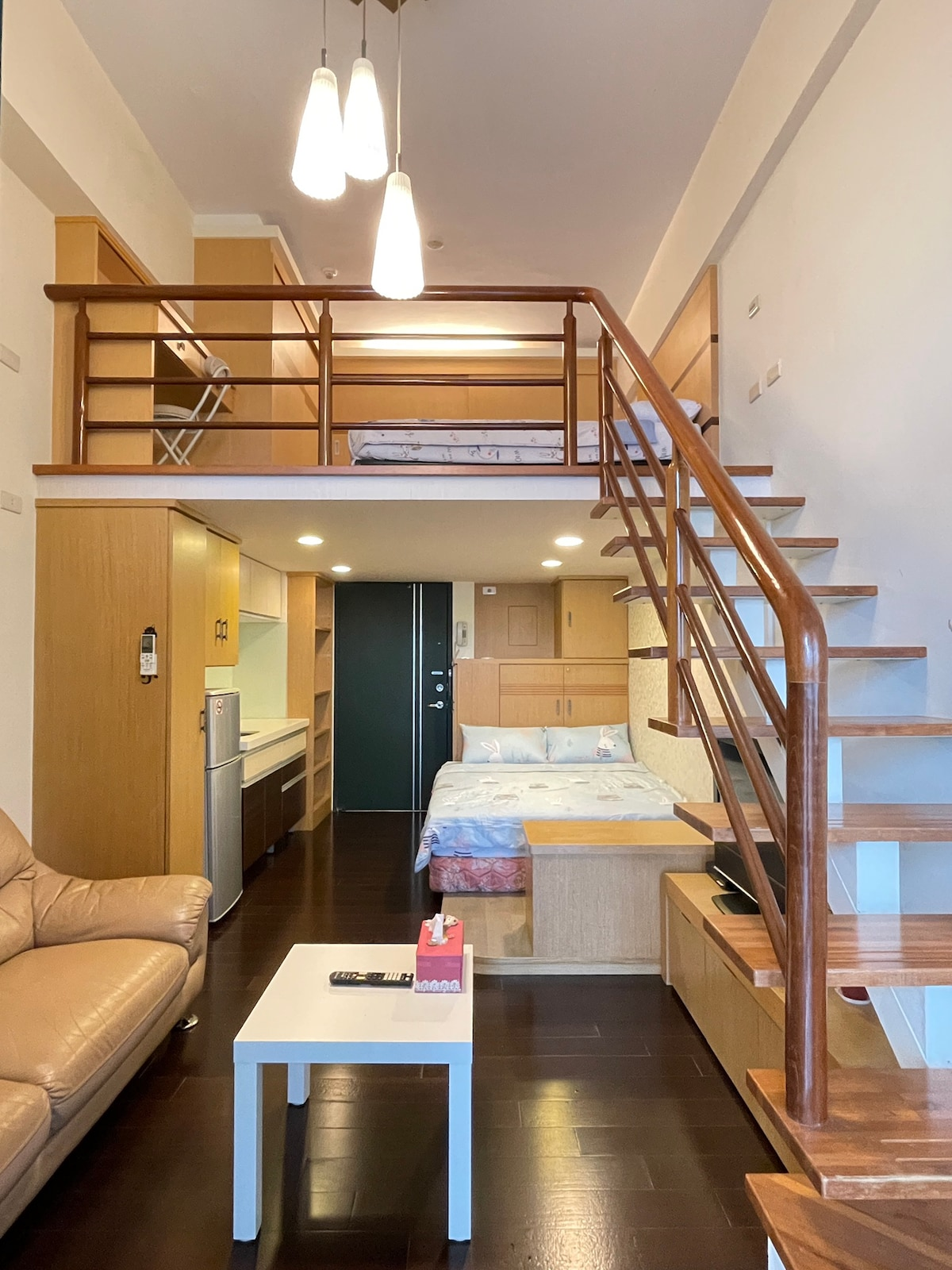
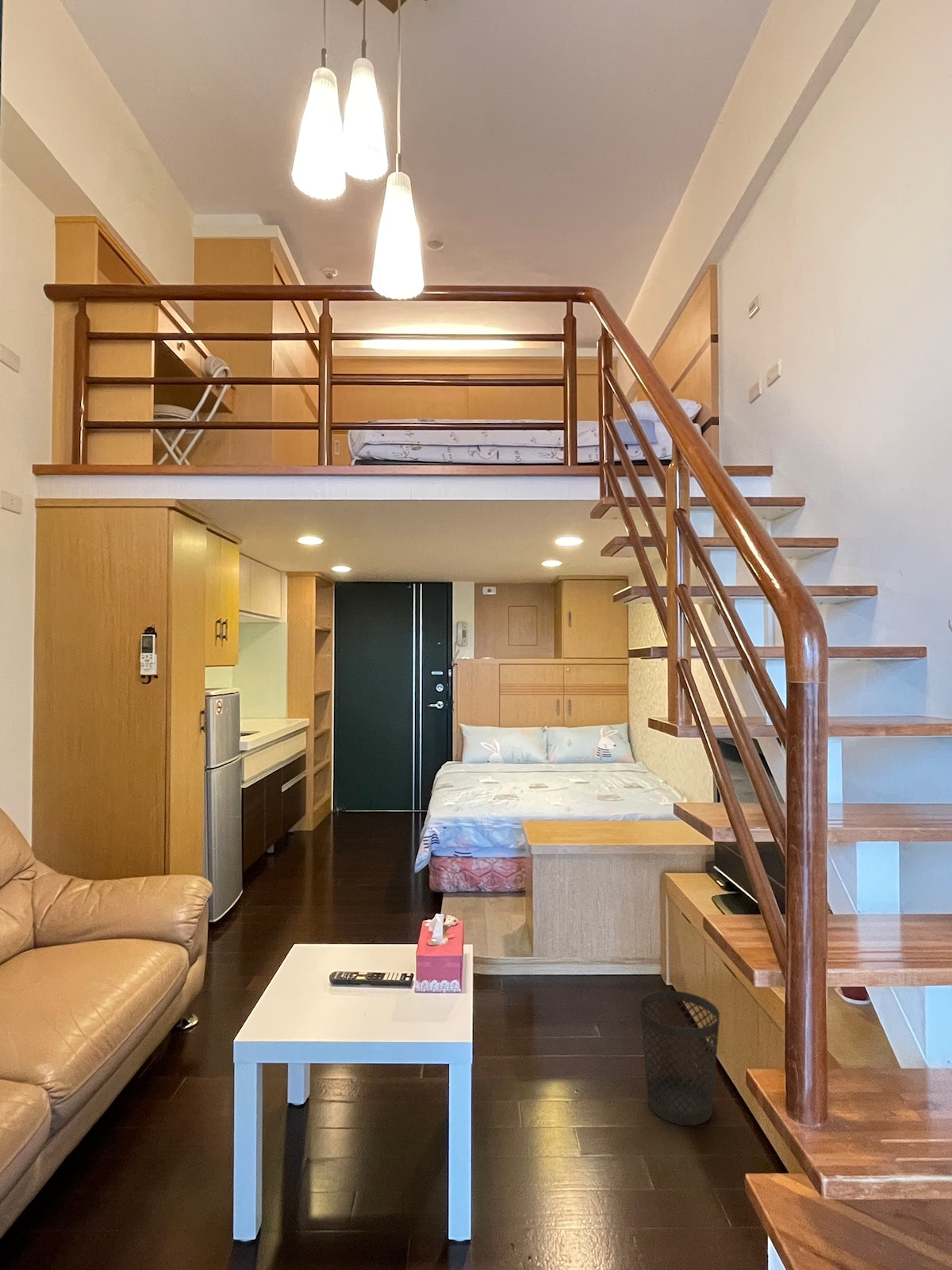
+ wastebasket (679, 1056)
